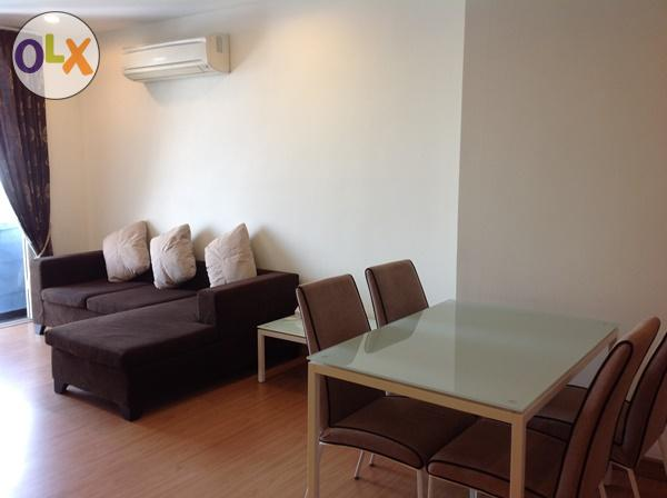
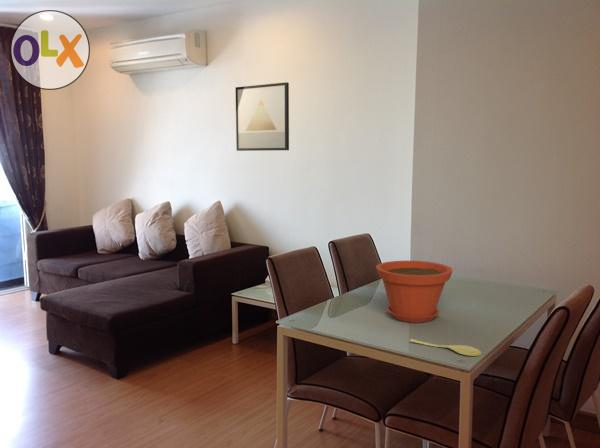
+ wall art (261, 118)
+ spoon (444, 346)
+ plant pot (413, 292)
